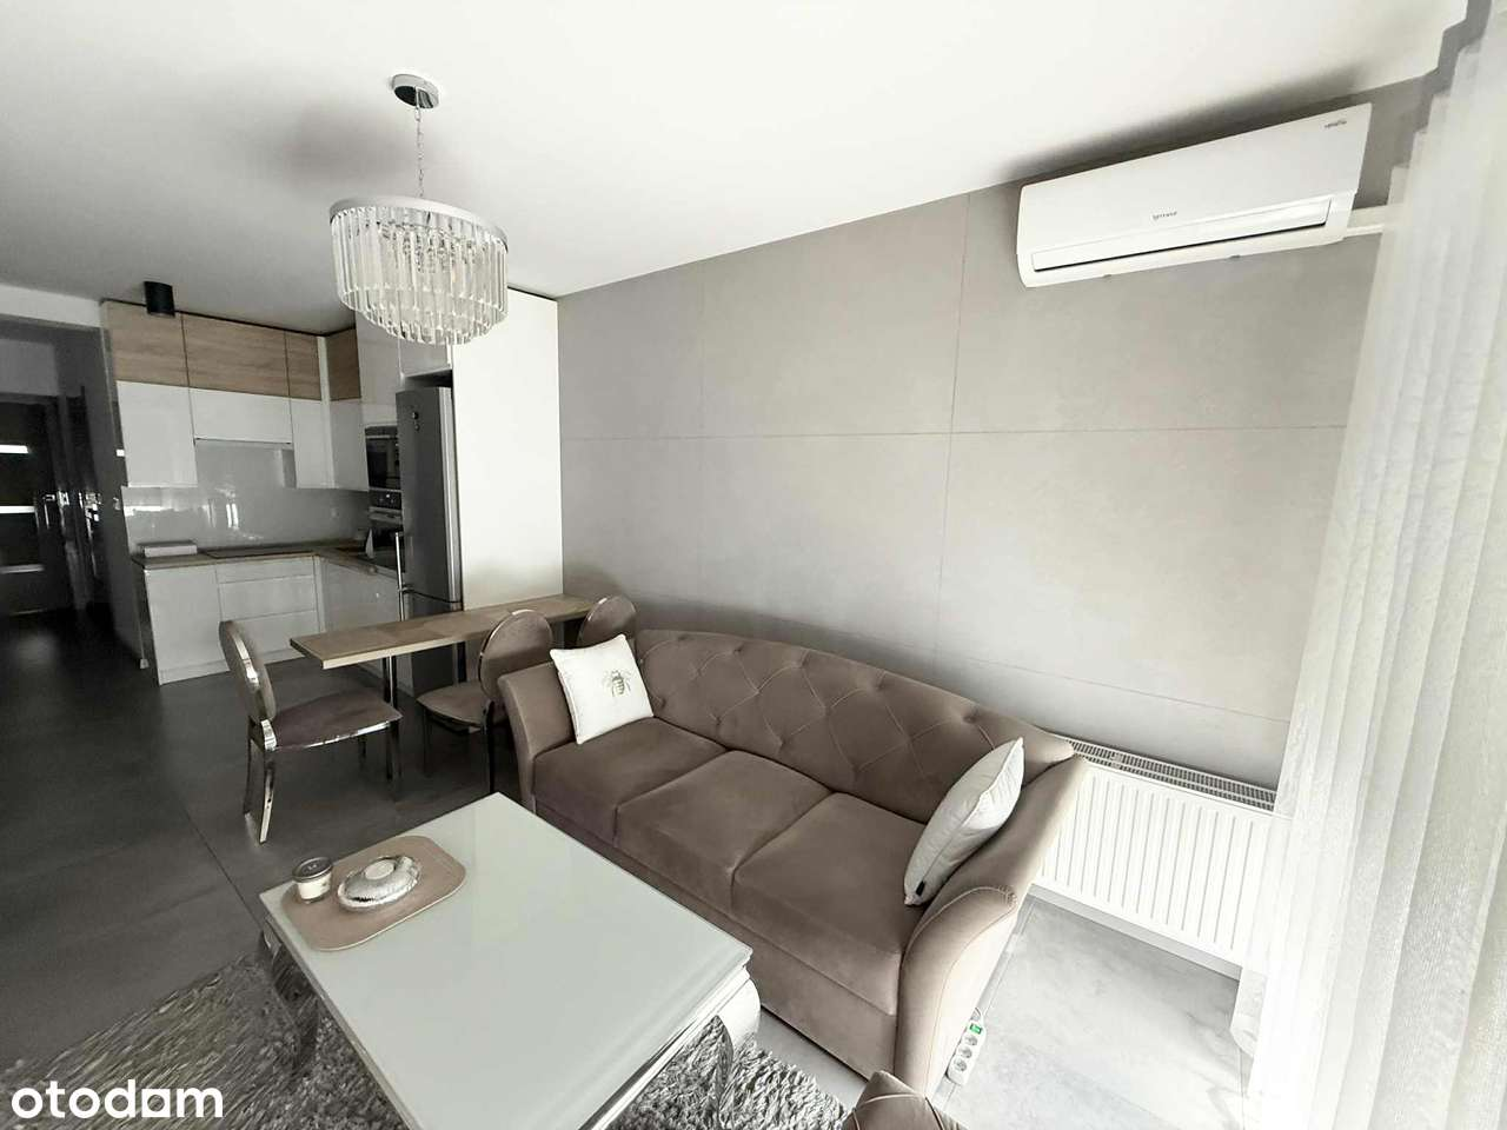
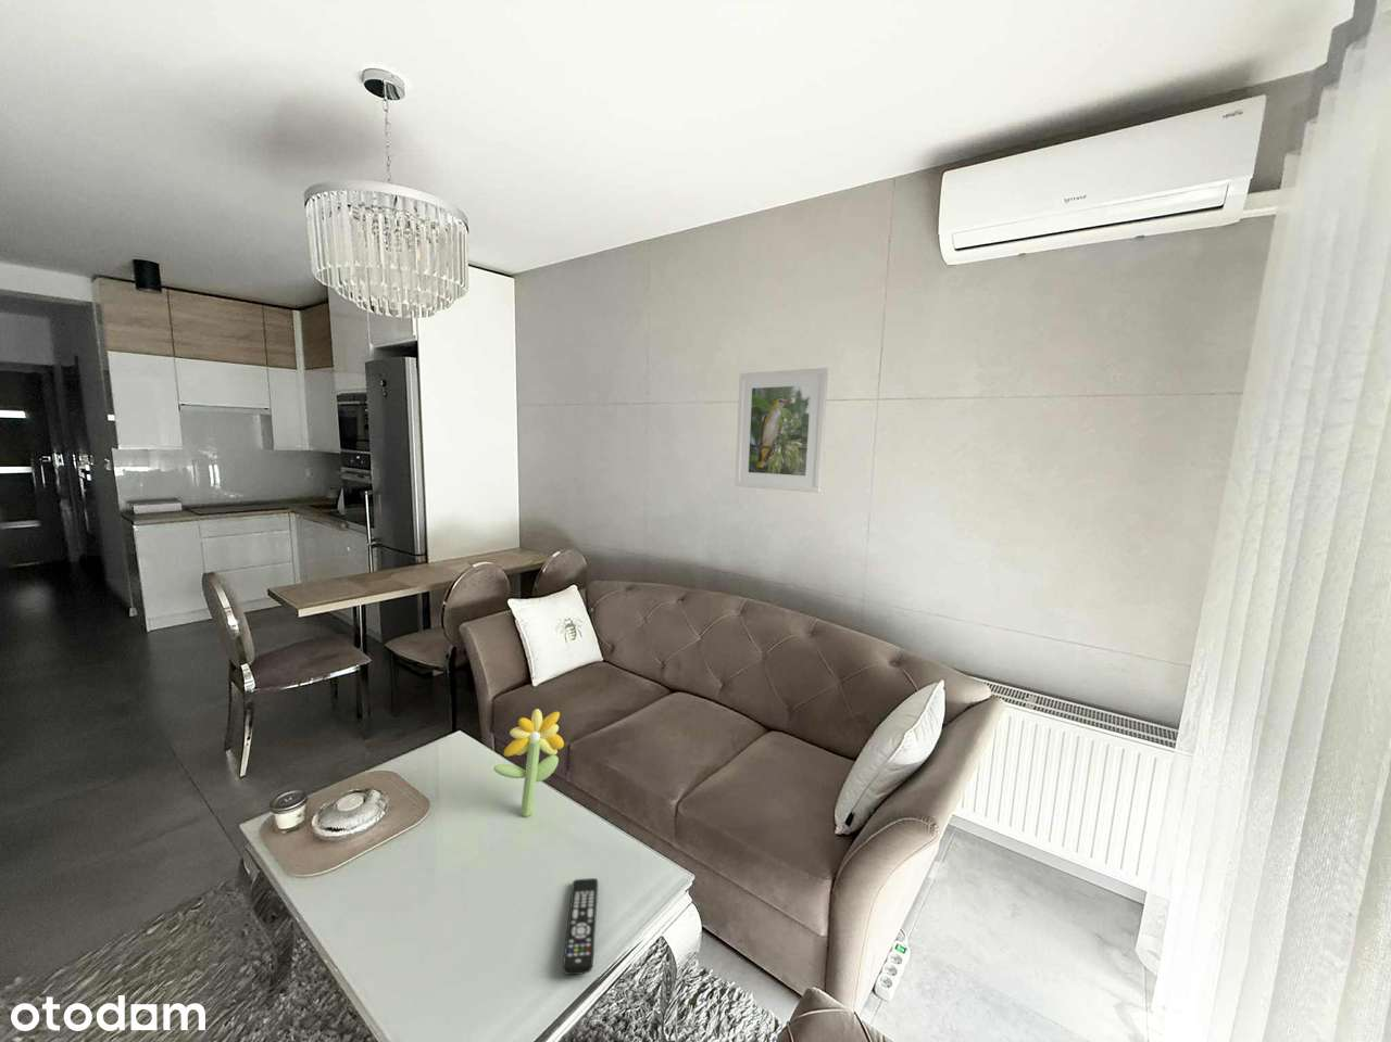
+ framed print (778, 430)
+ flower (530, 762)
+ remote control (582, 923)
